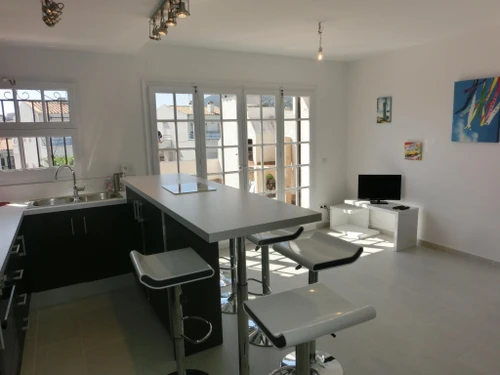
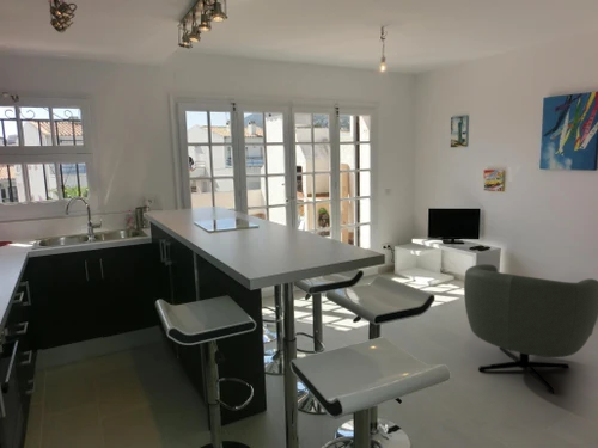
+ armchair (525, 318)
